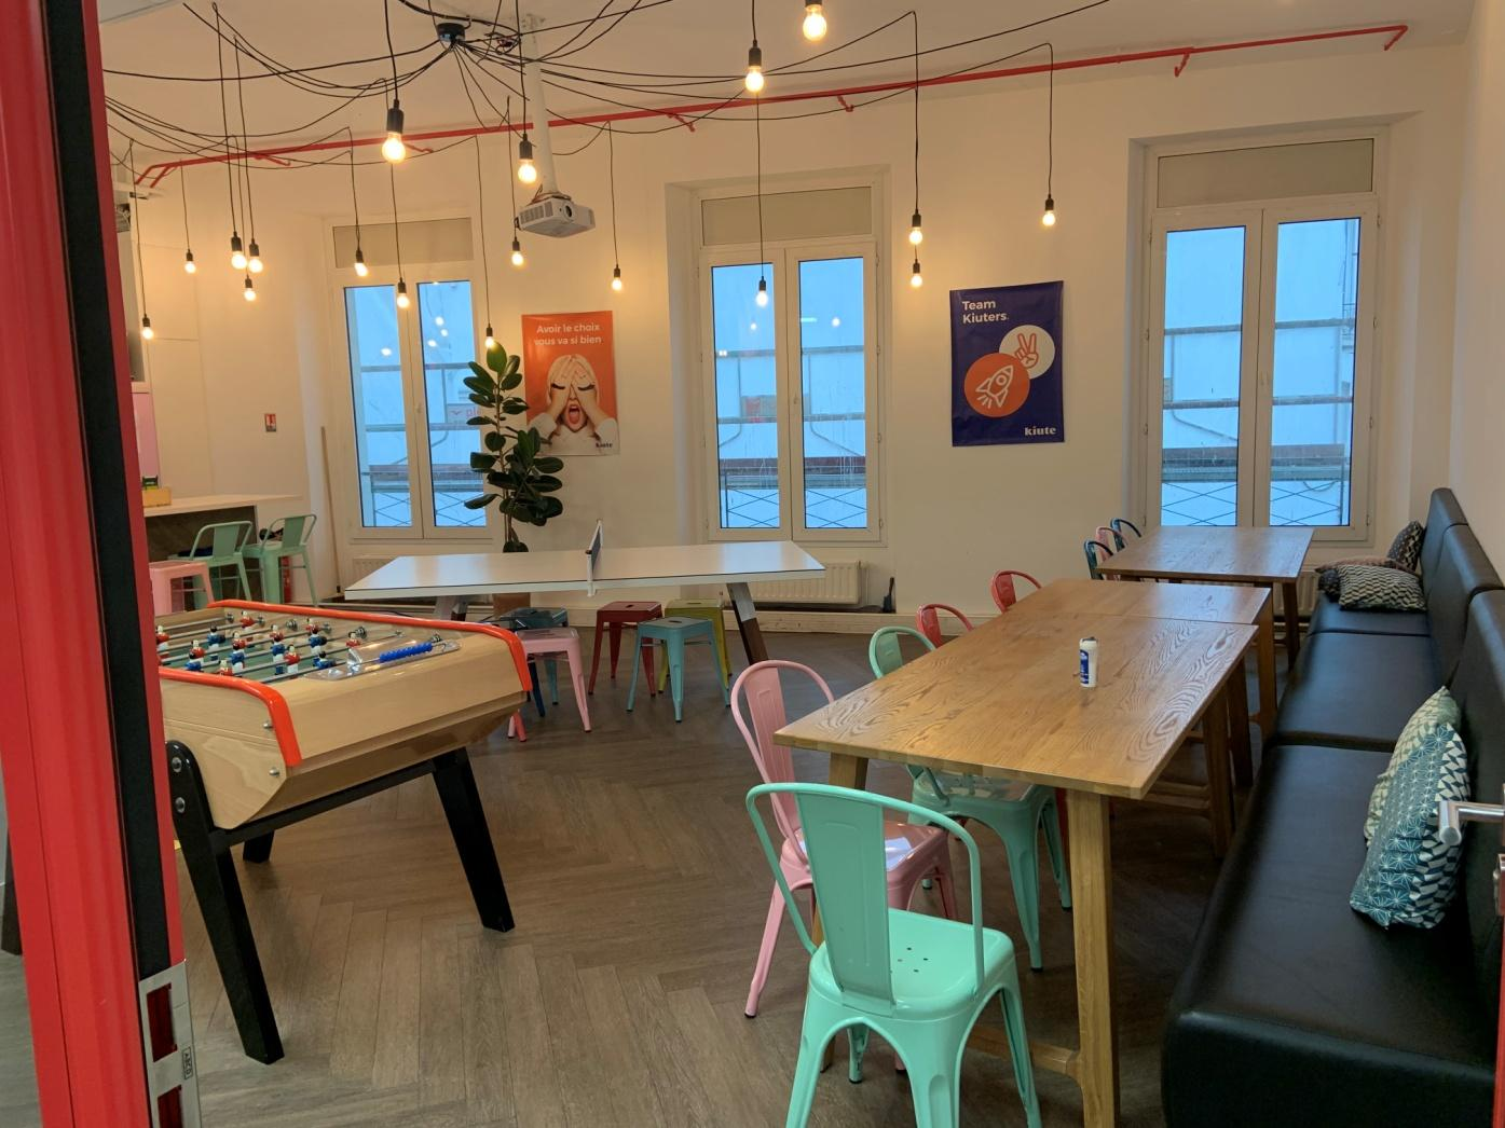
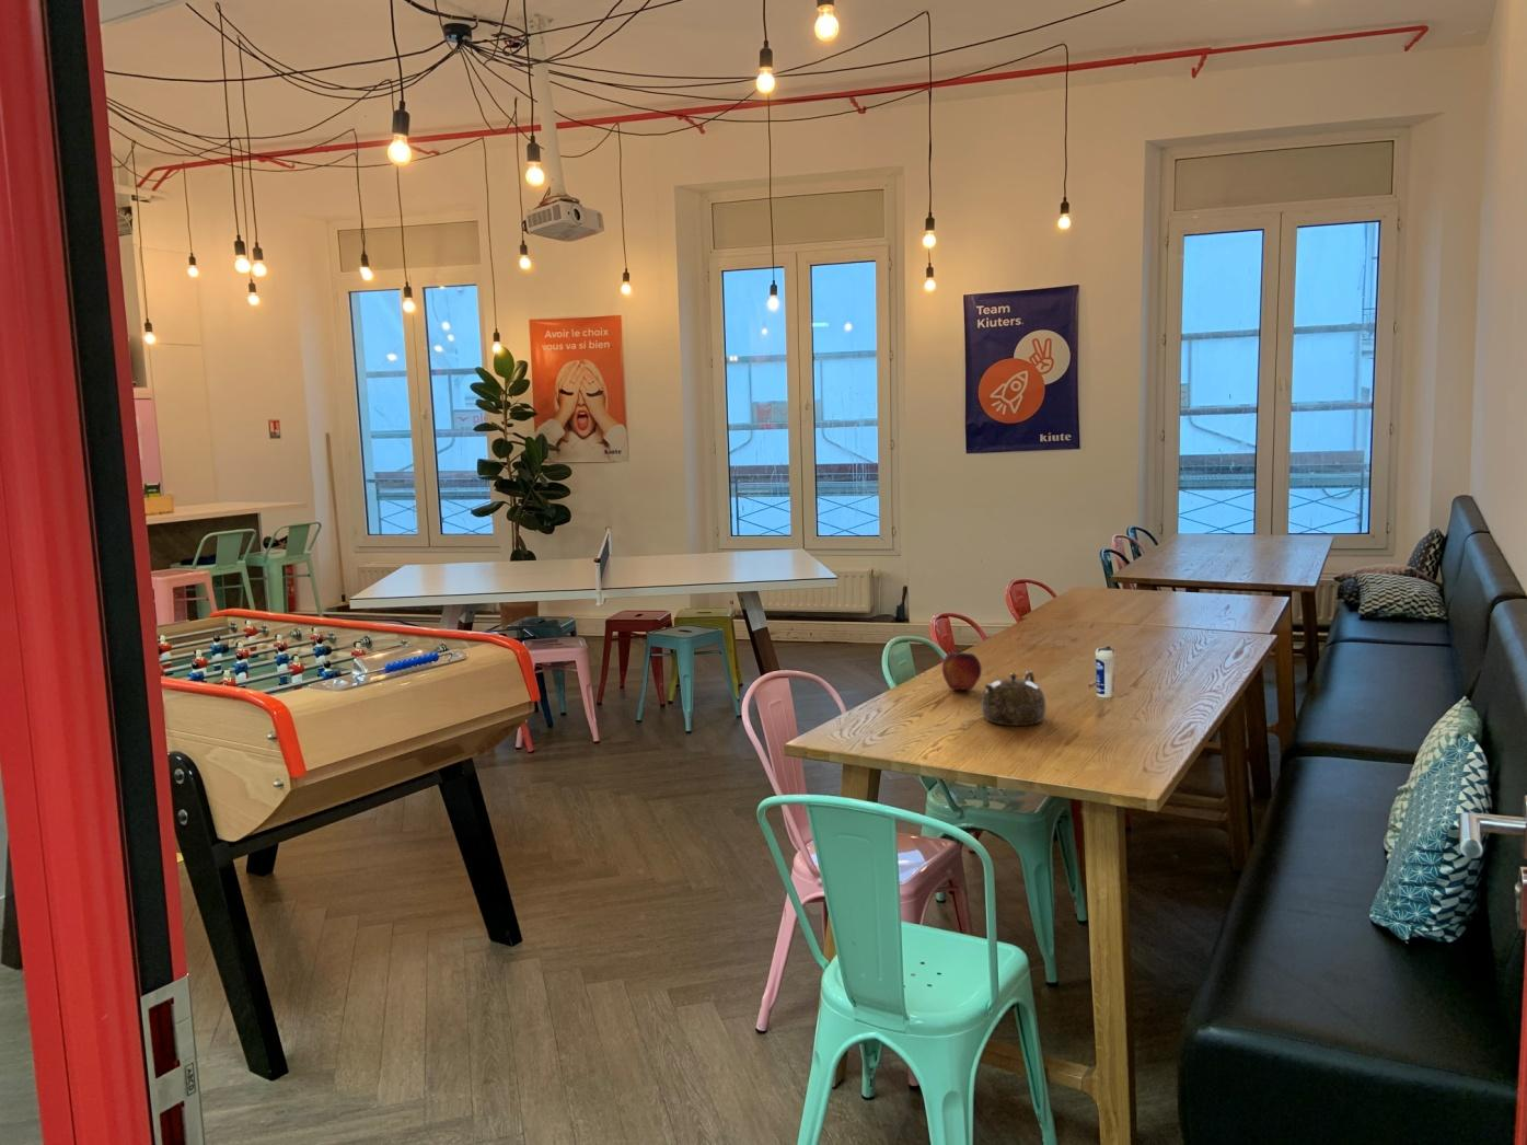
+ teapot (1010, 696)
+ fruit (961, 669)
